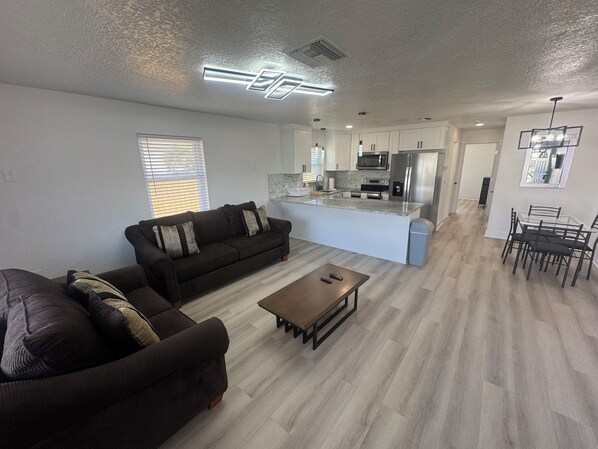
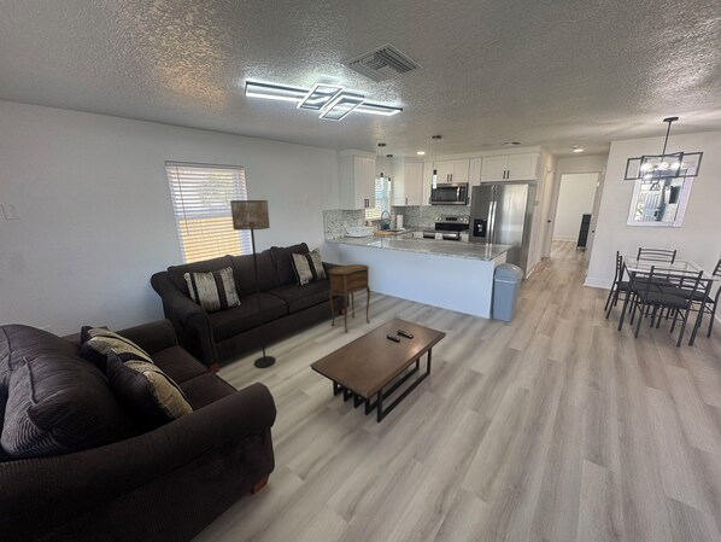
+ side table (347, 295)
+ floor lamp (257, 286)
